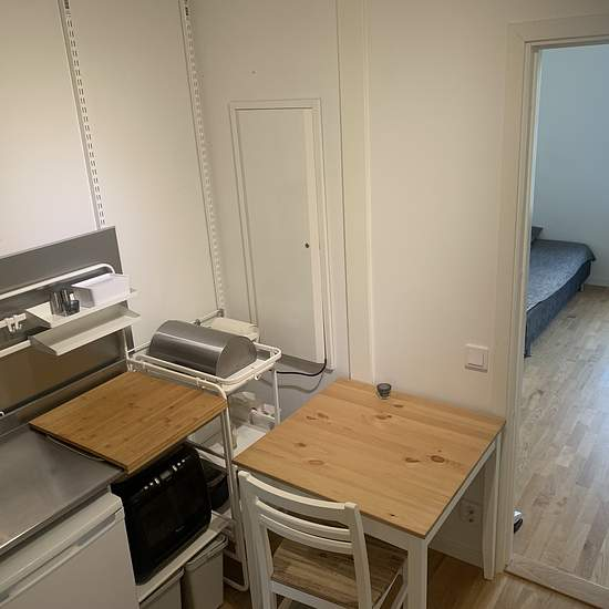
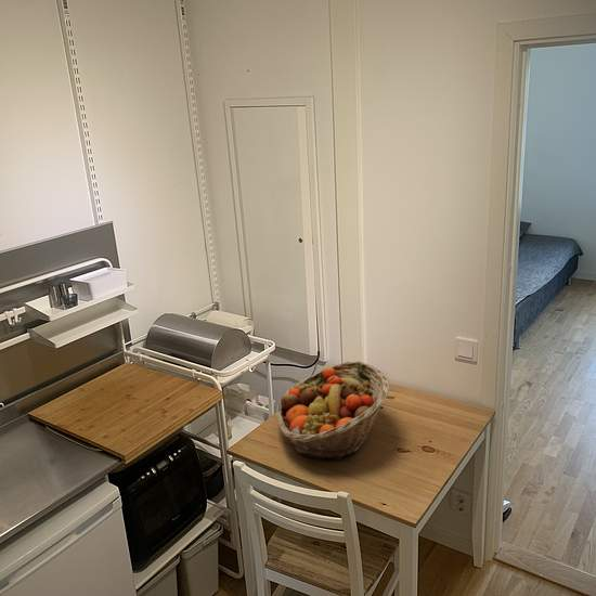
+ fruit basket (332, 407)
